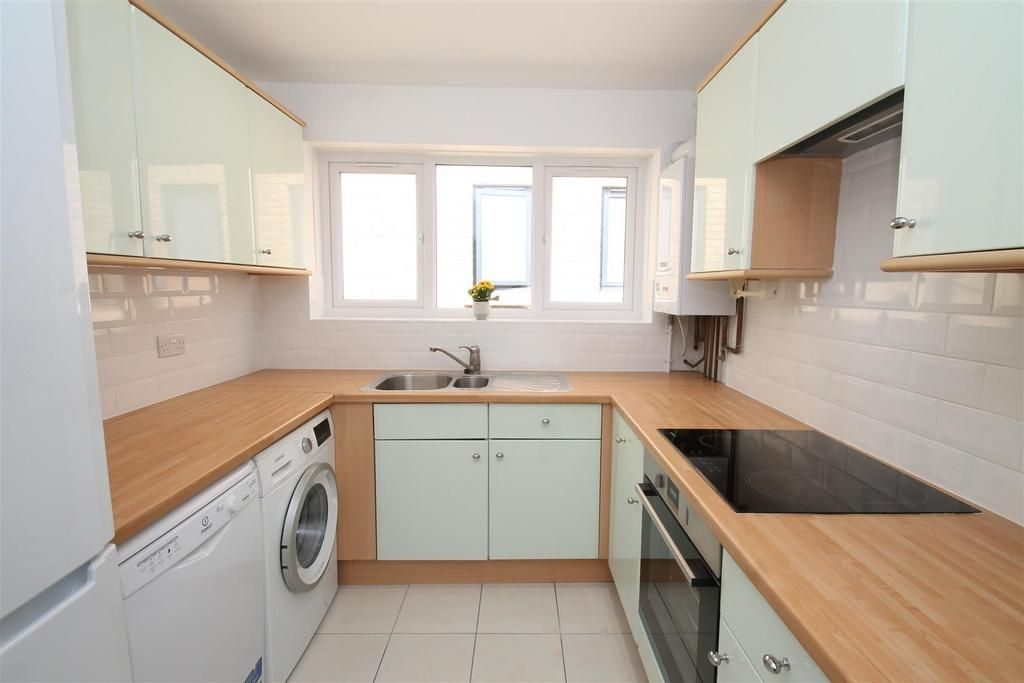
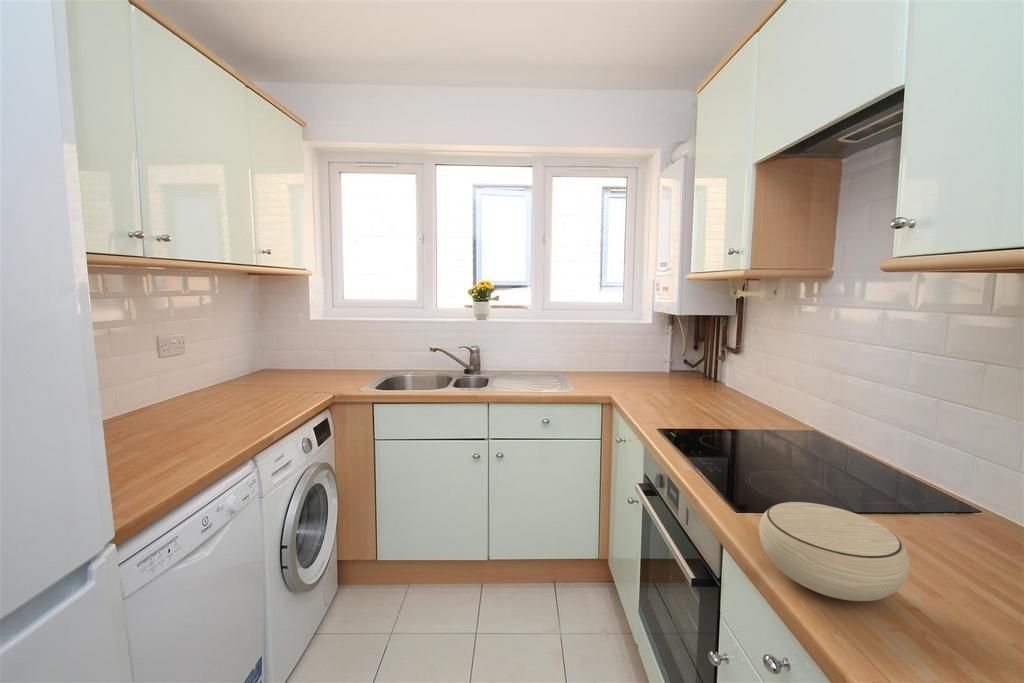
+ bowl (827, 554)
